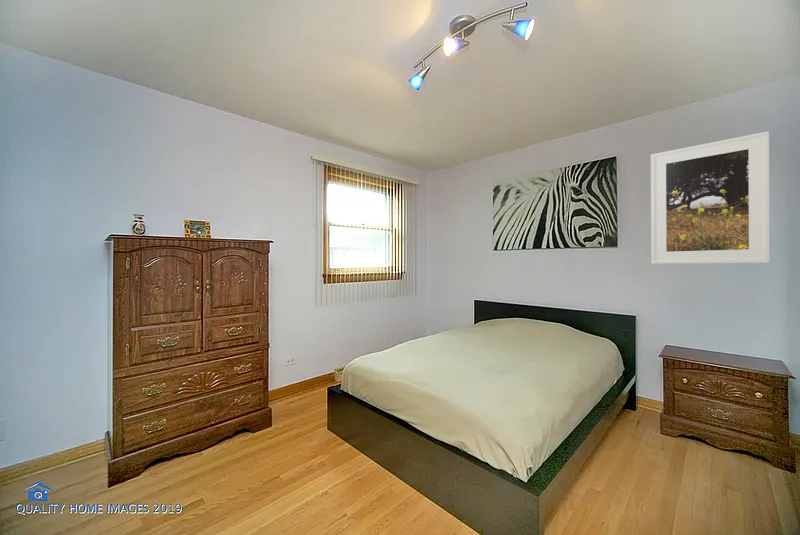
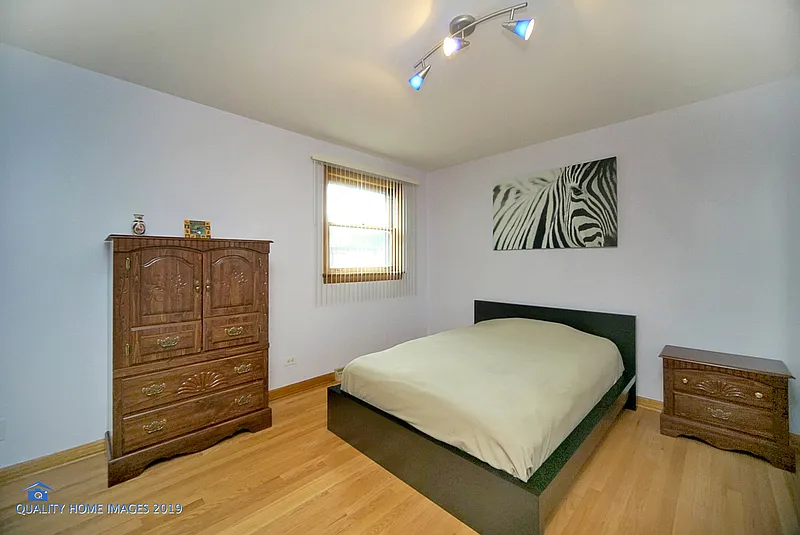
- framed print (704, 203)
